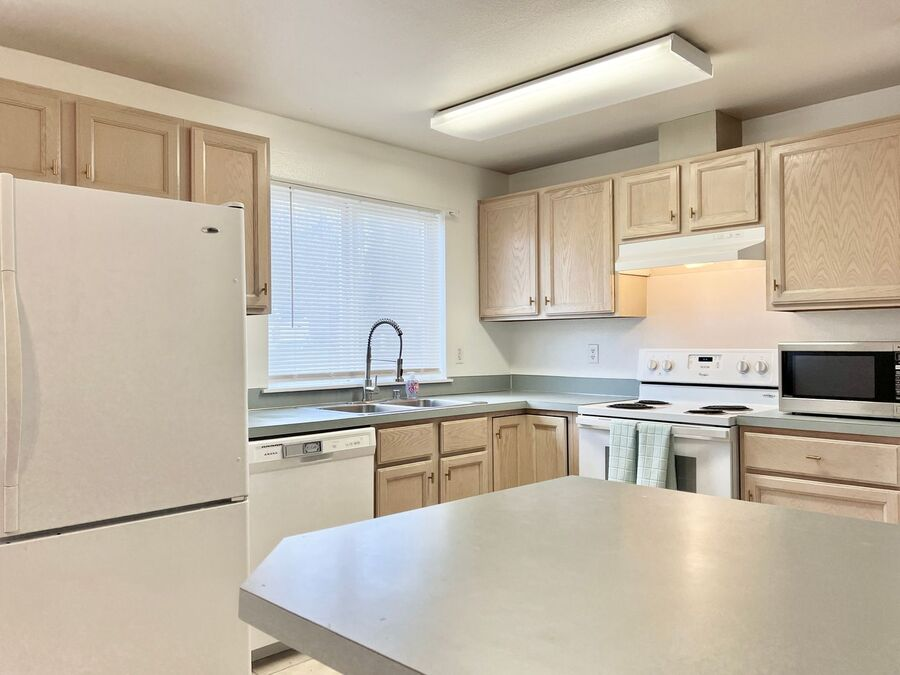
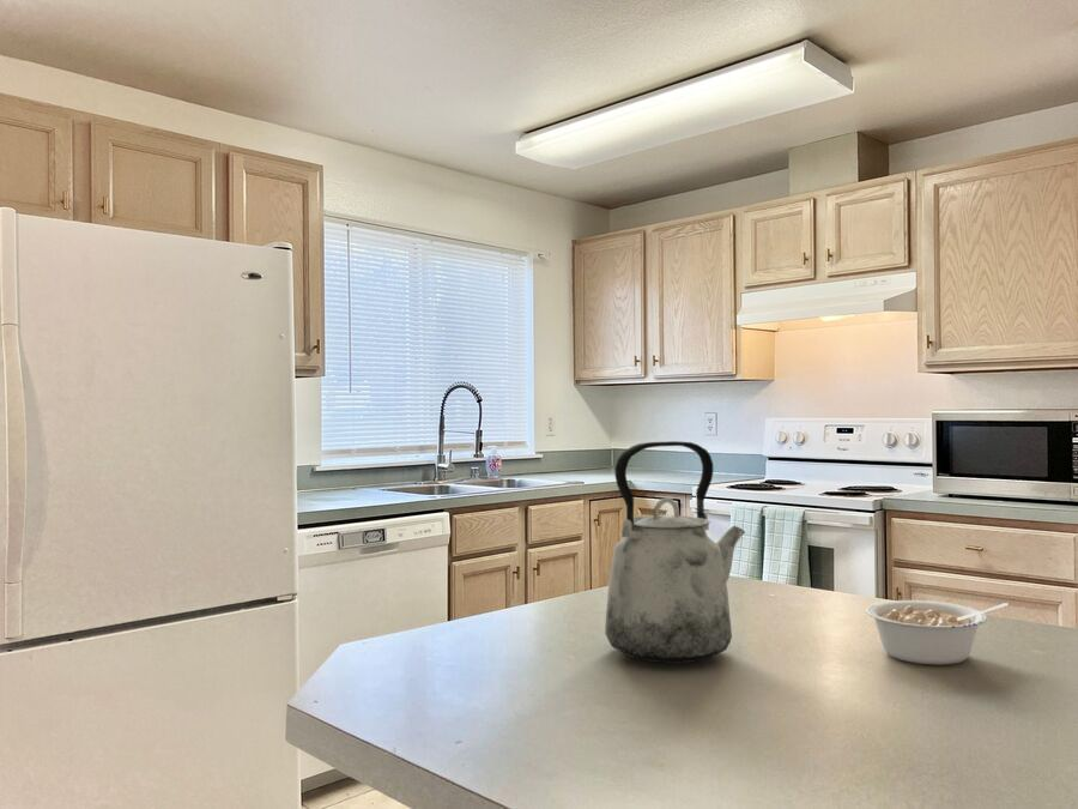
+ legume (928, 628)
+ kettle (684, 544)
